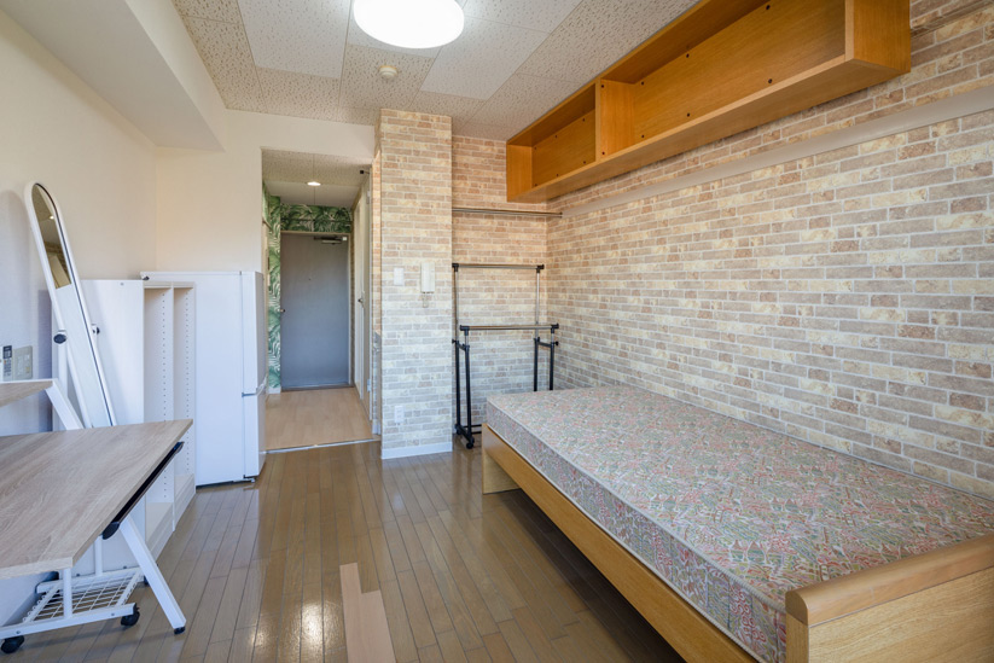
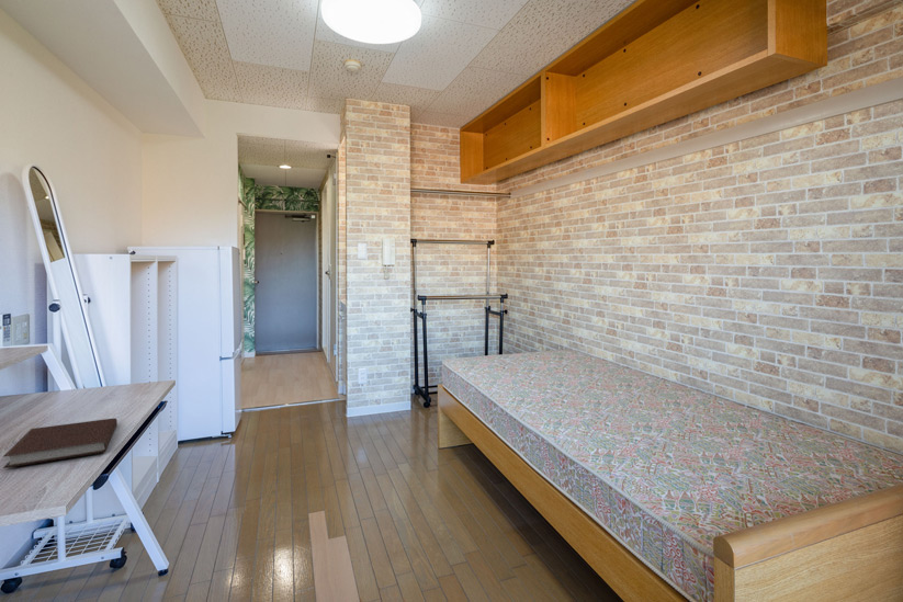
+ notebook (67, 440)
